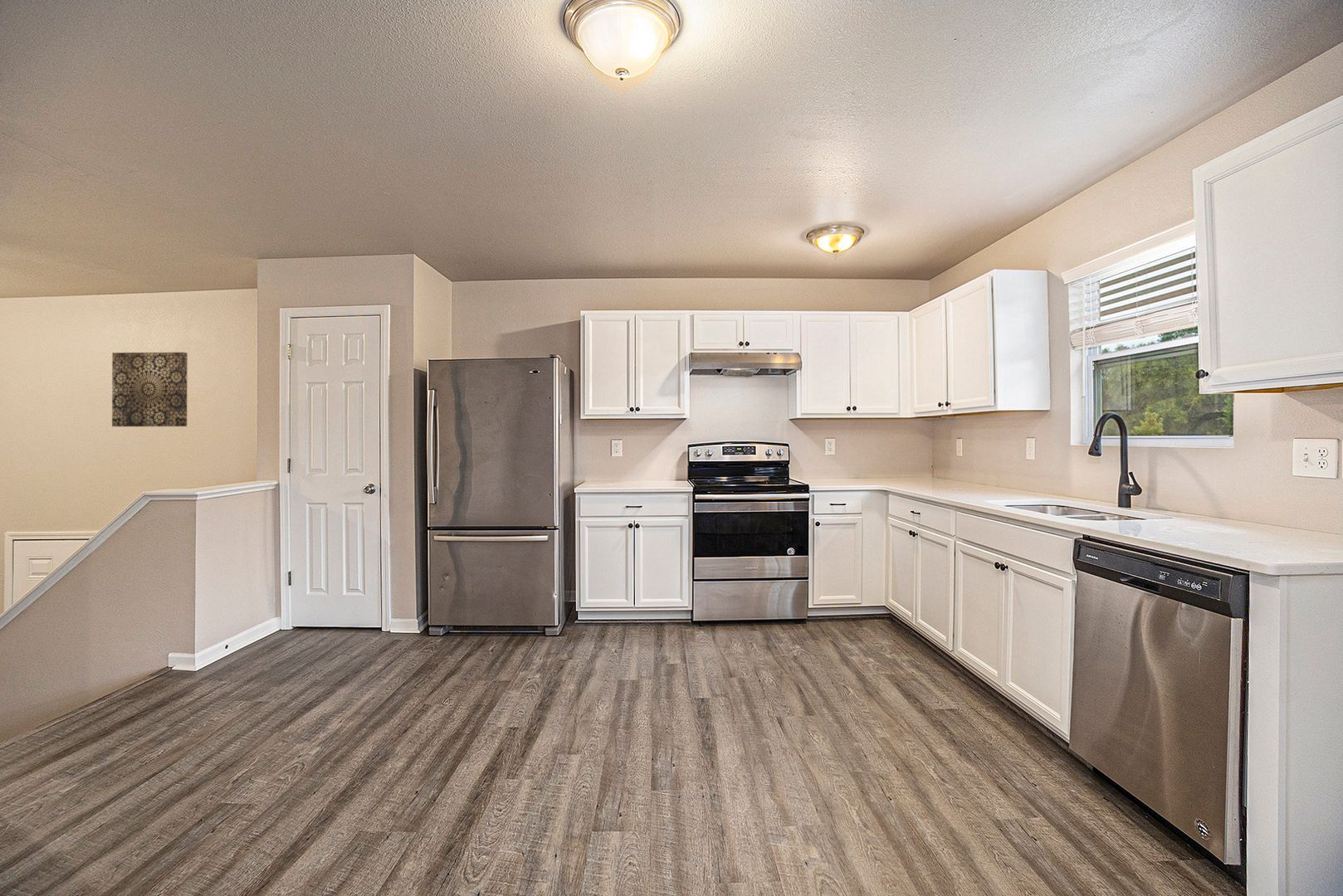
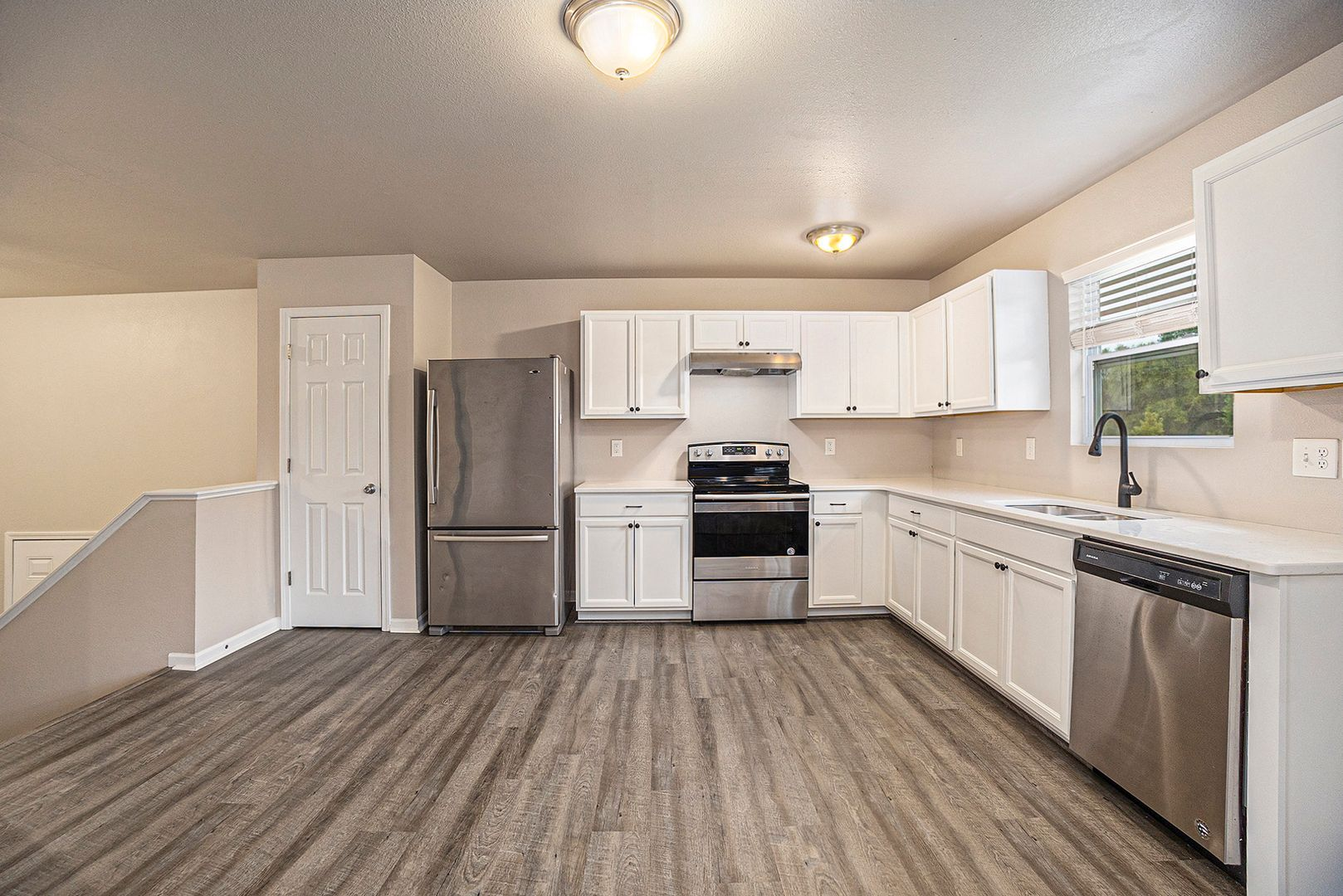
- wall art (149, 389)
